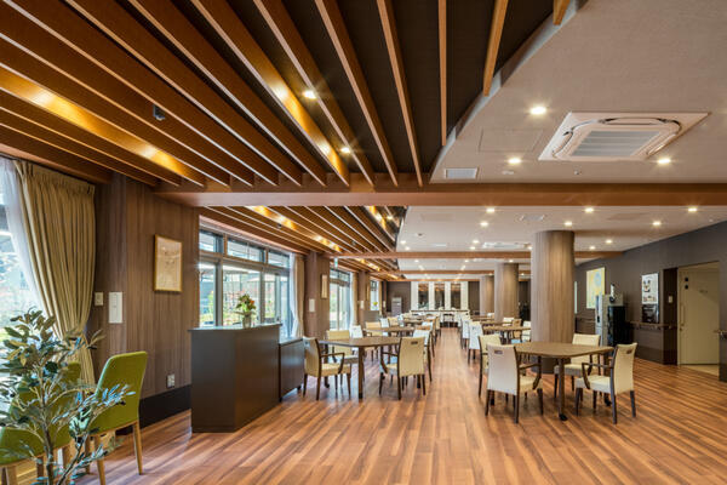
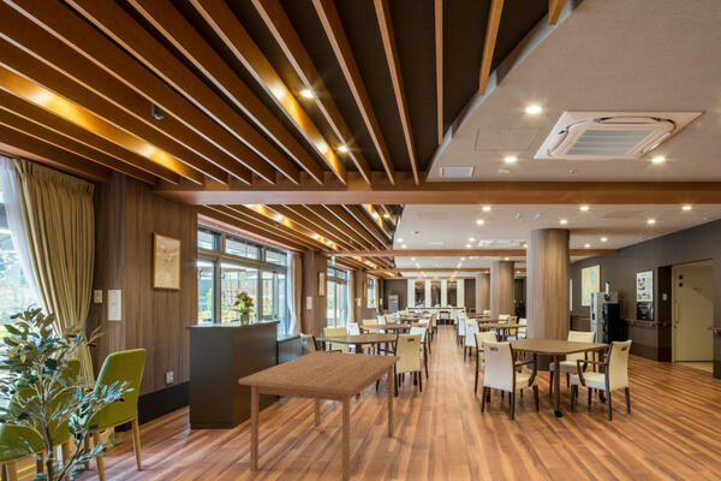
+ table (320, 408)
